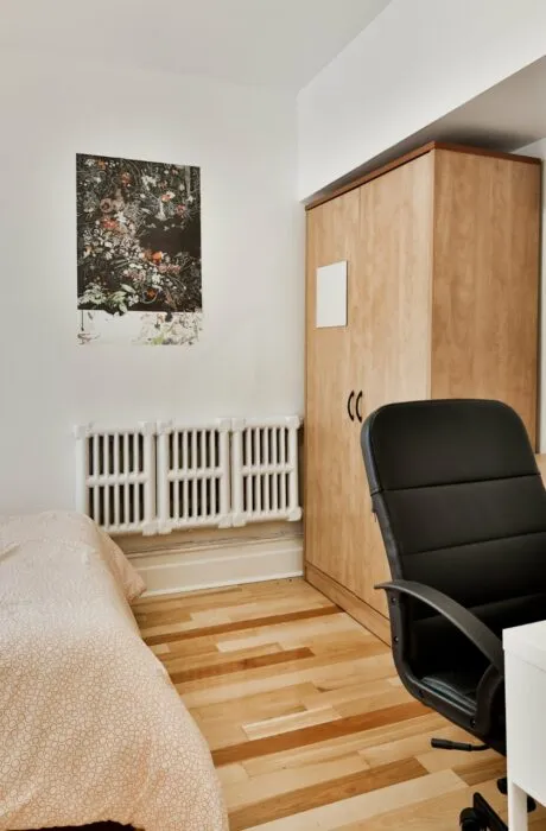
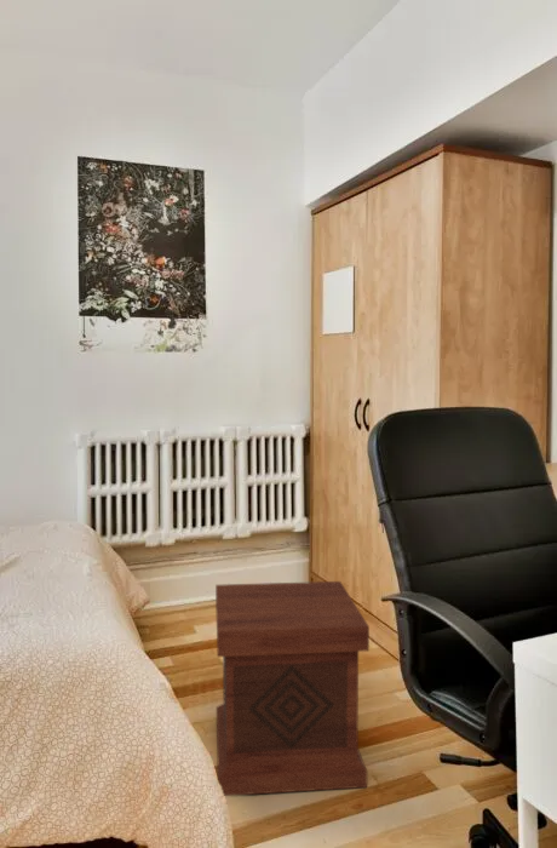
+ side table (285, 677)
